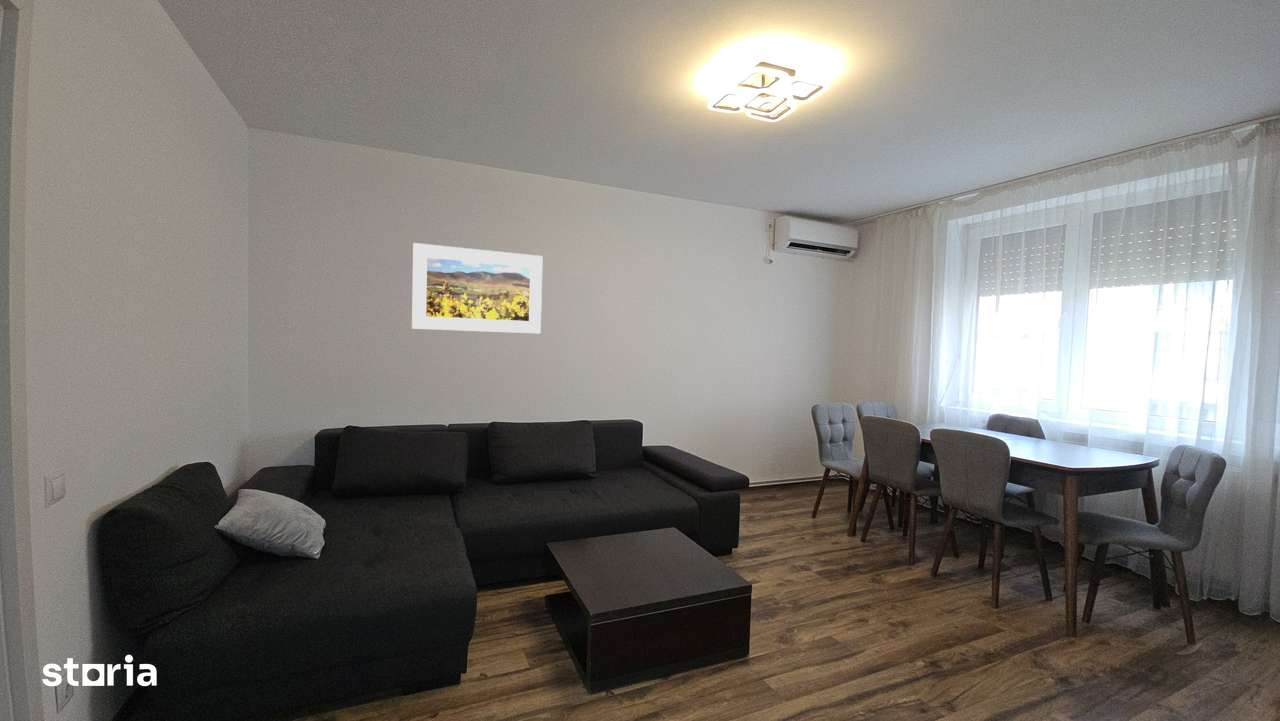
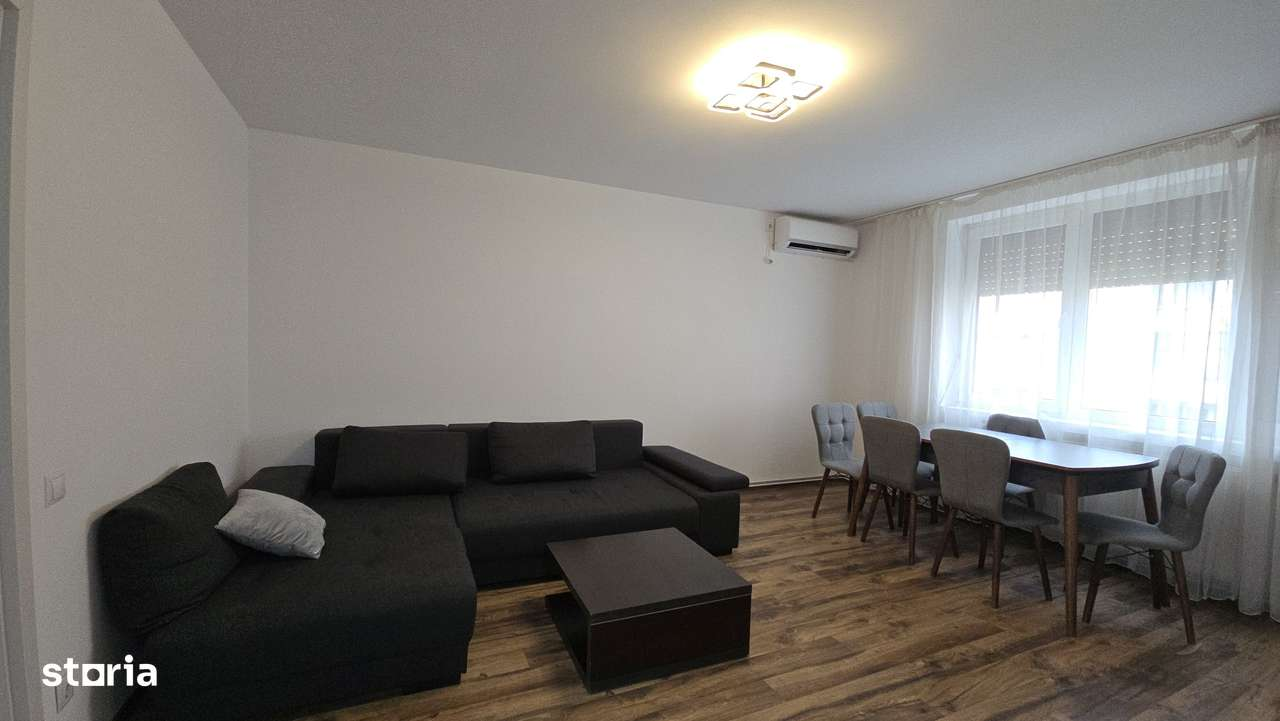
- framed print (480, 290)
